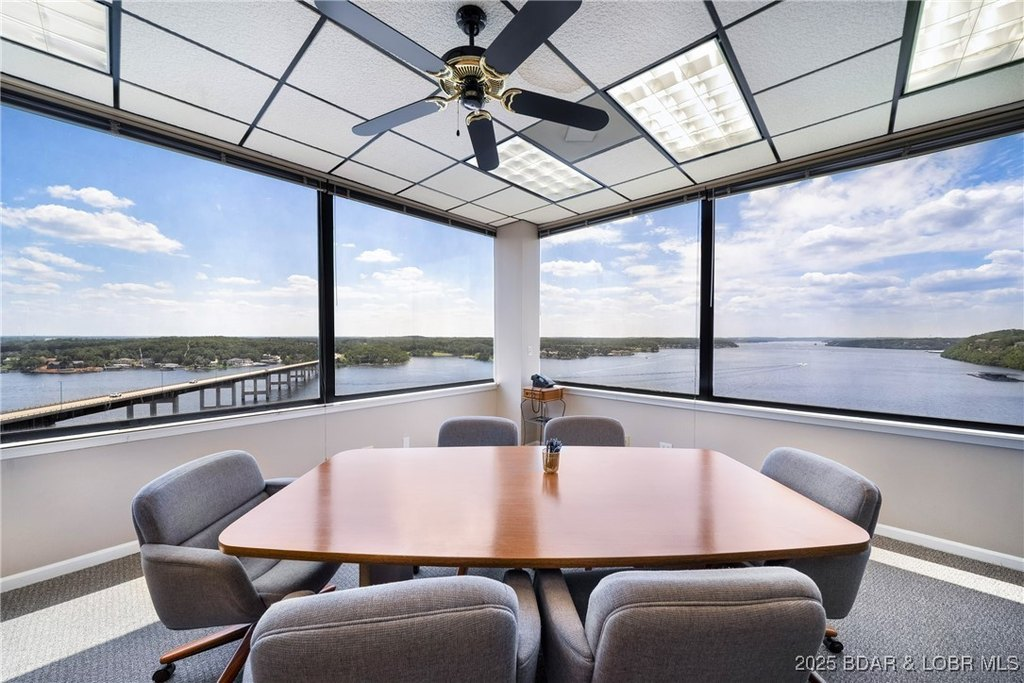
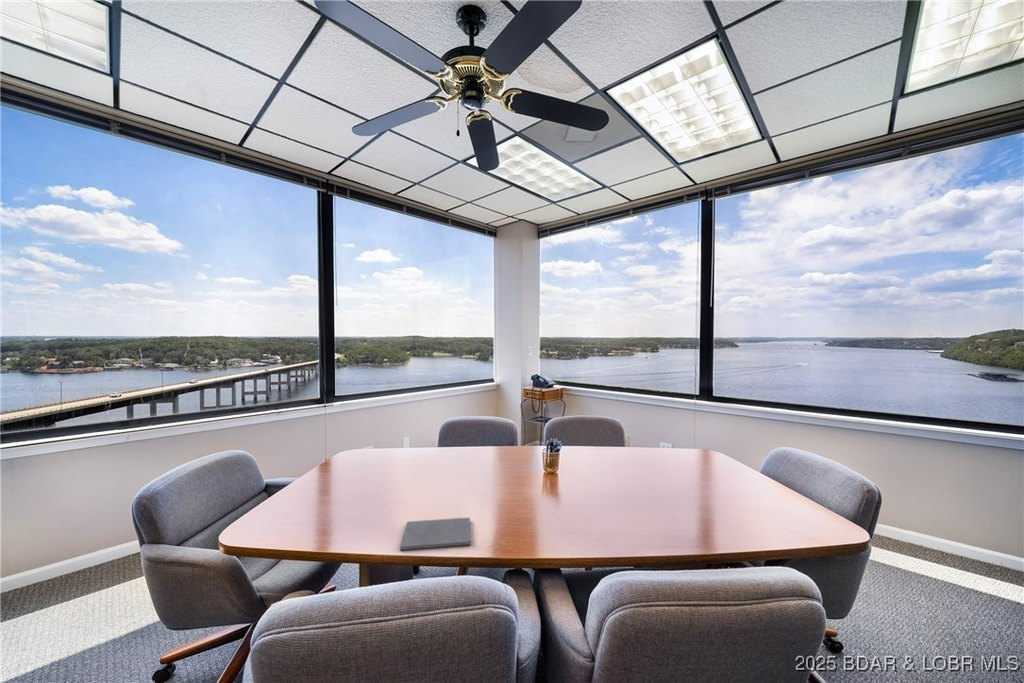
+ notepad (437, 532)
